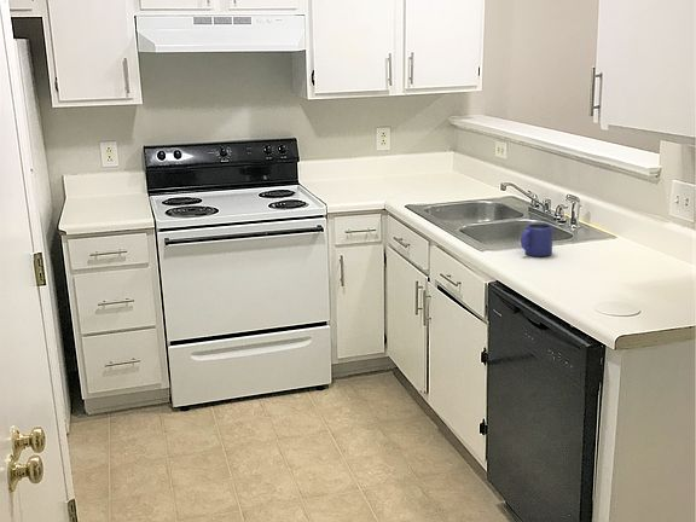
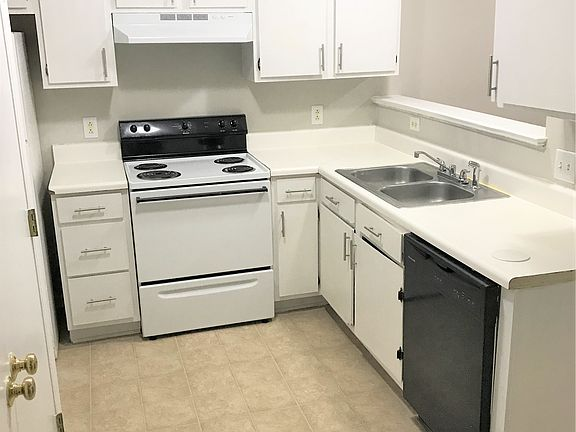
- mug (534, 239)
